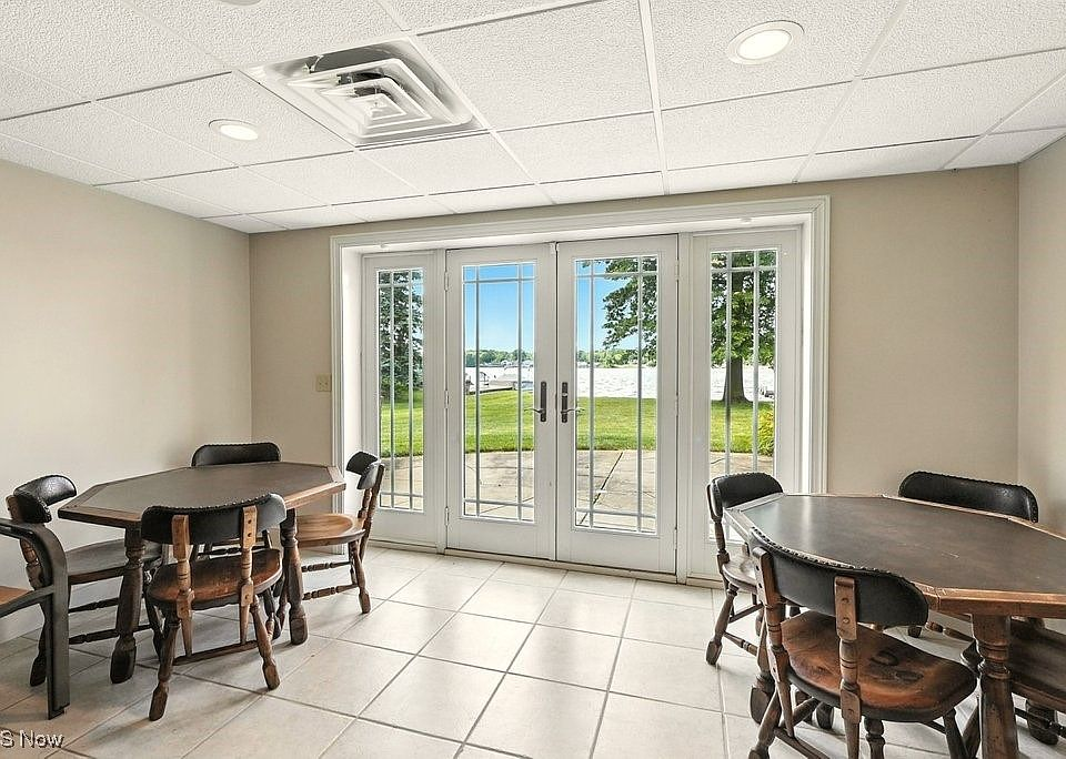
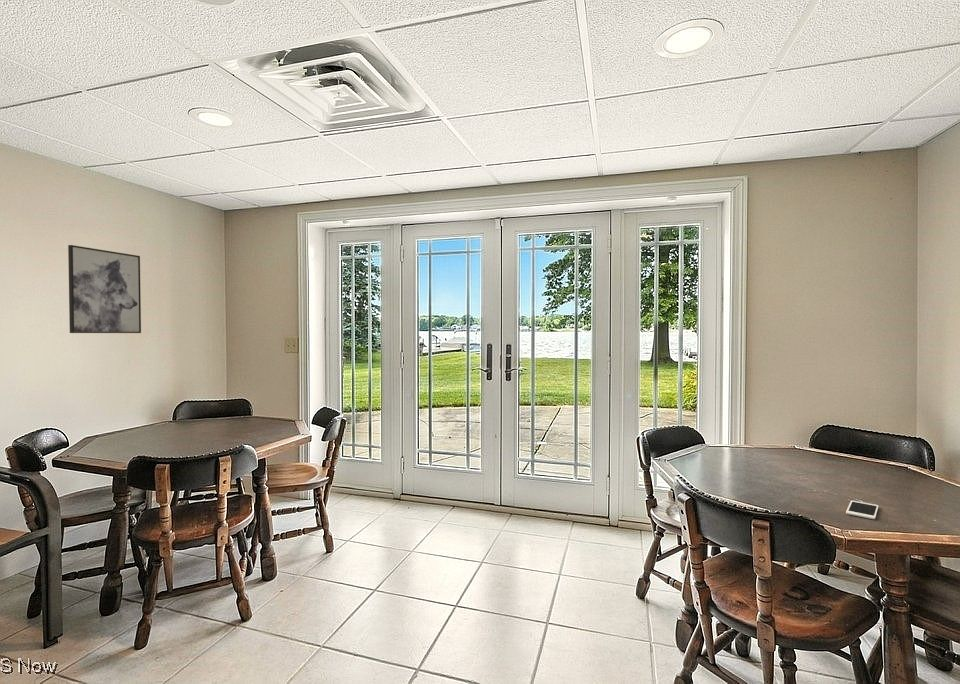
+ cell phone (862, 509)
+ wall art (107, 292)
